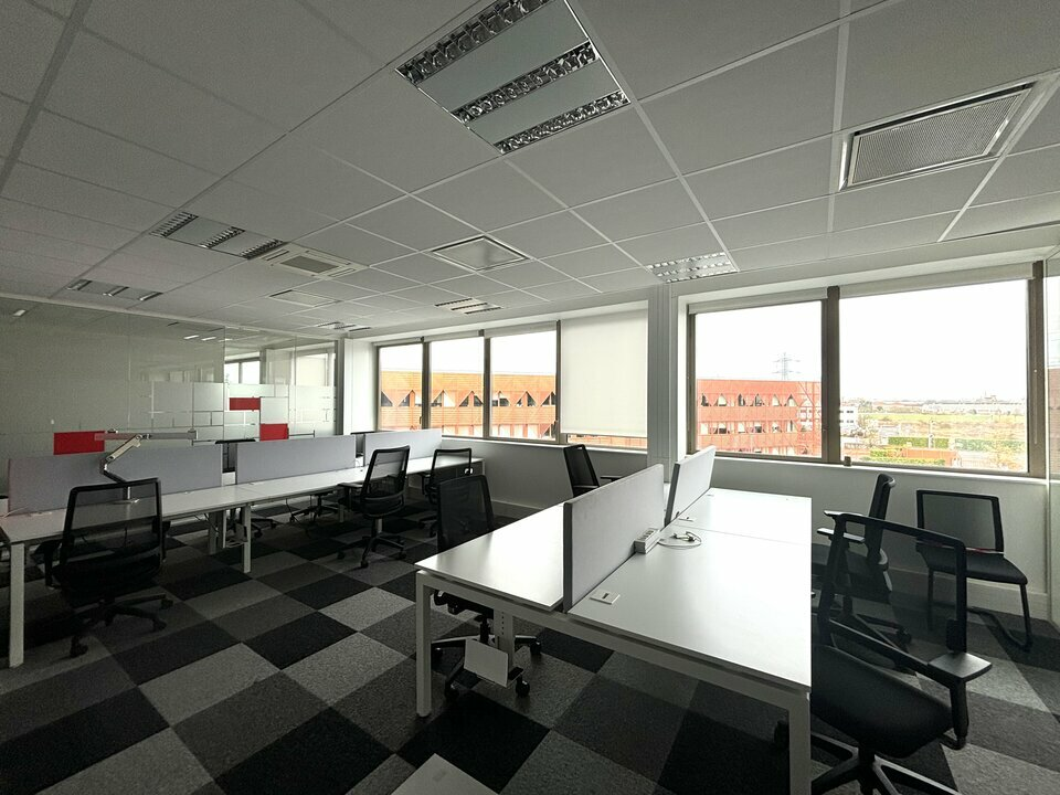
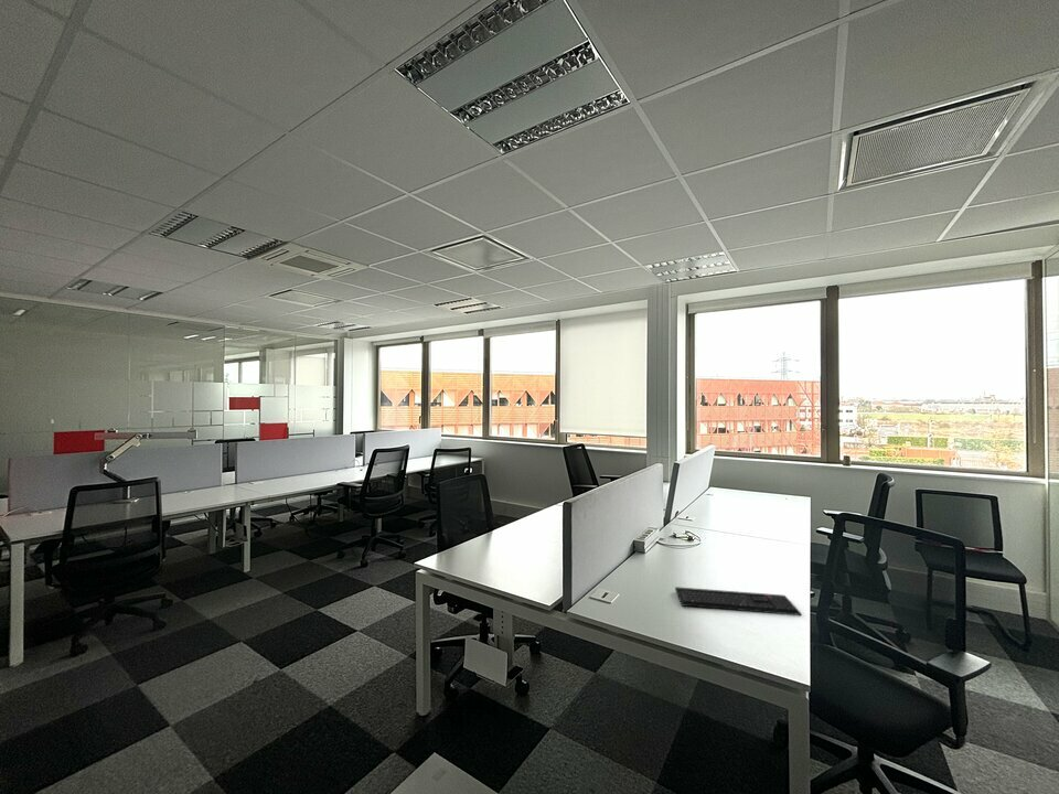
+ keyboard (734, 599)
